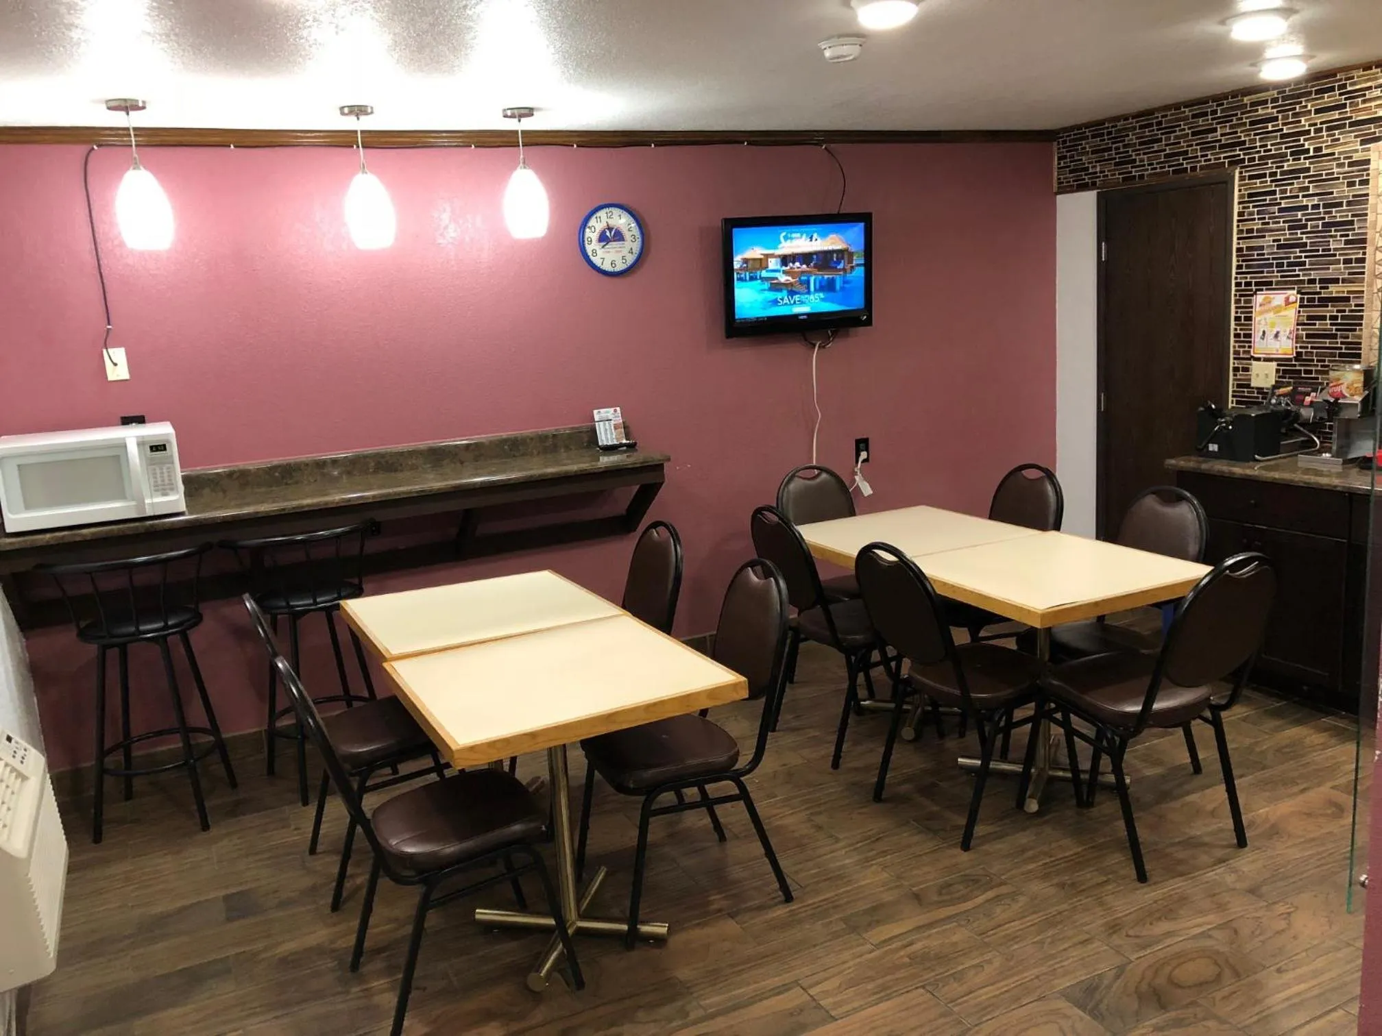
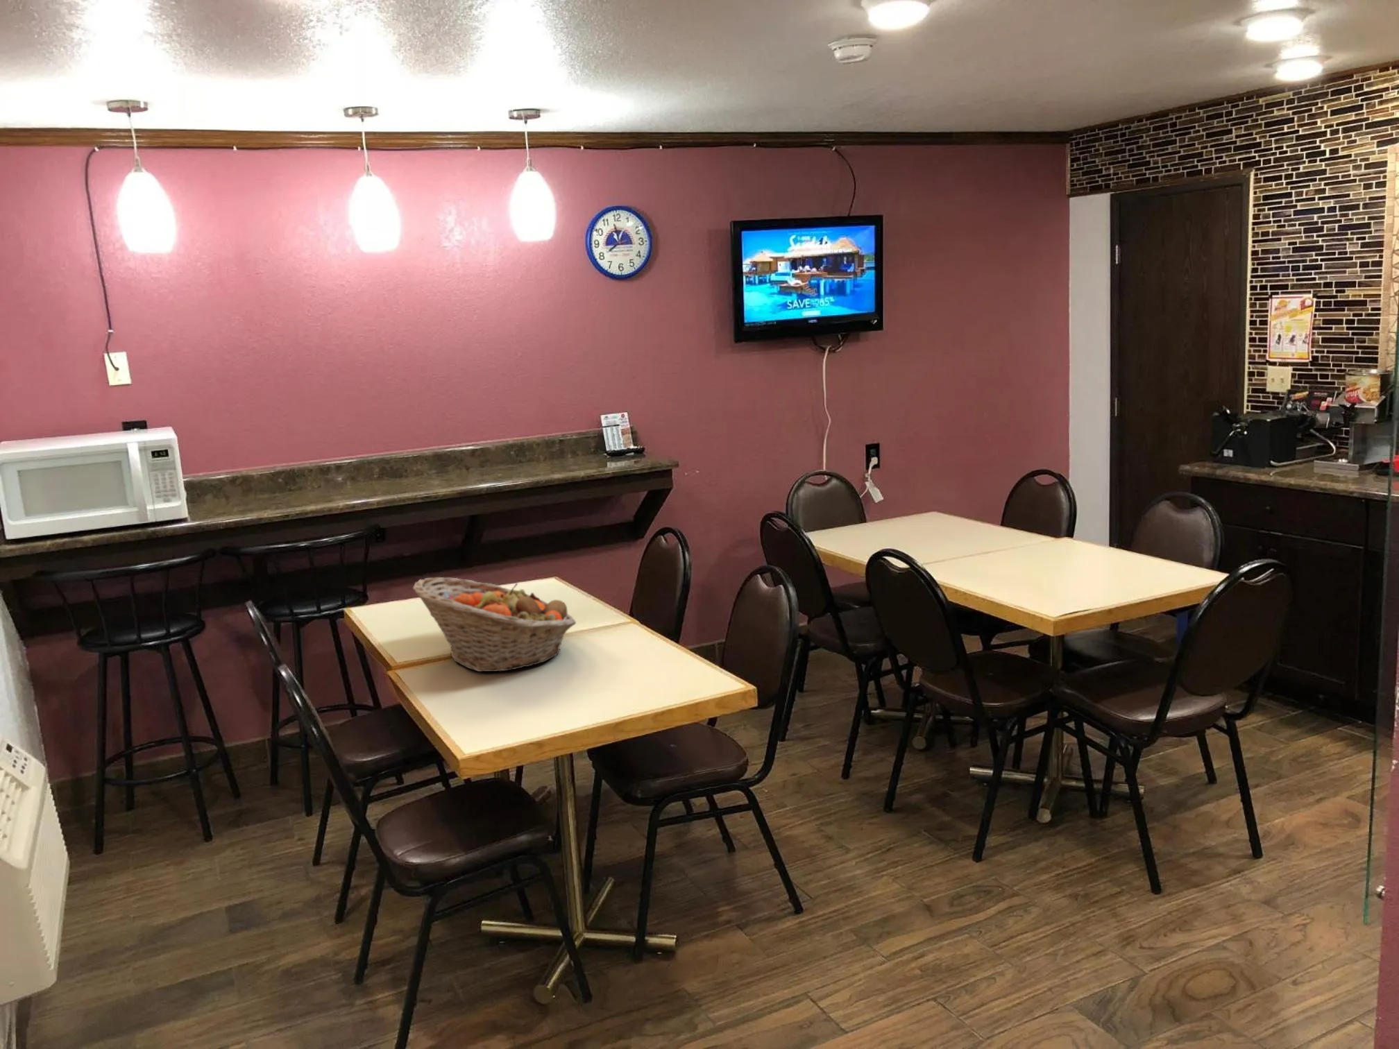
+ fruit basket (495, 615)
